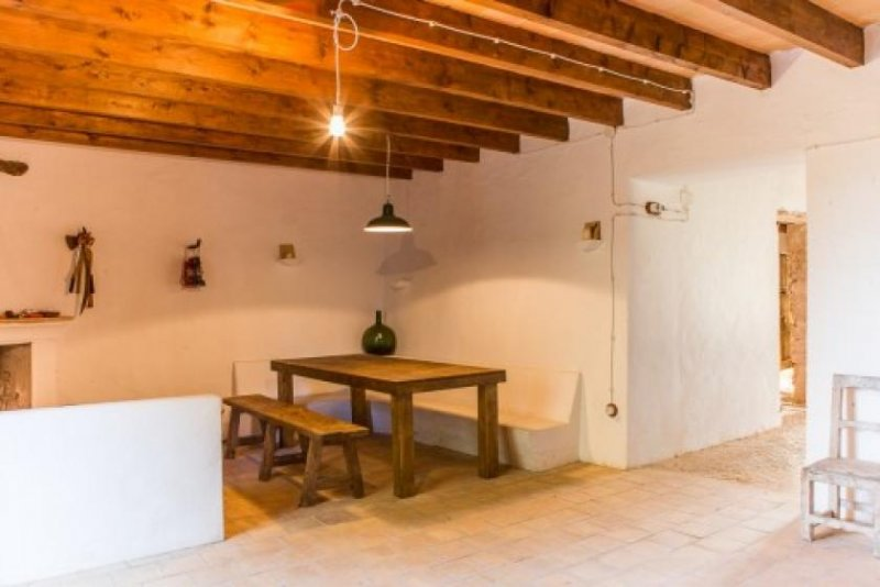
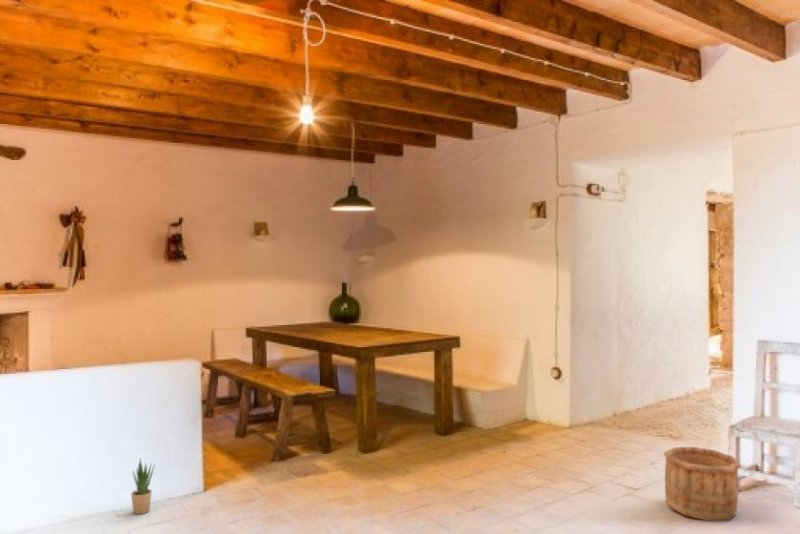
+ wooden bucket (701, 482)
+ potted plant (143, 483)
